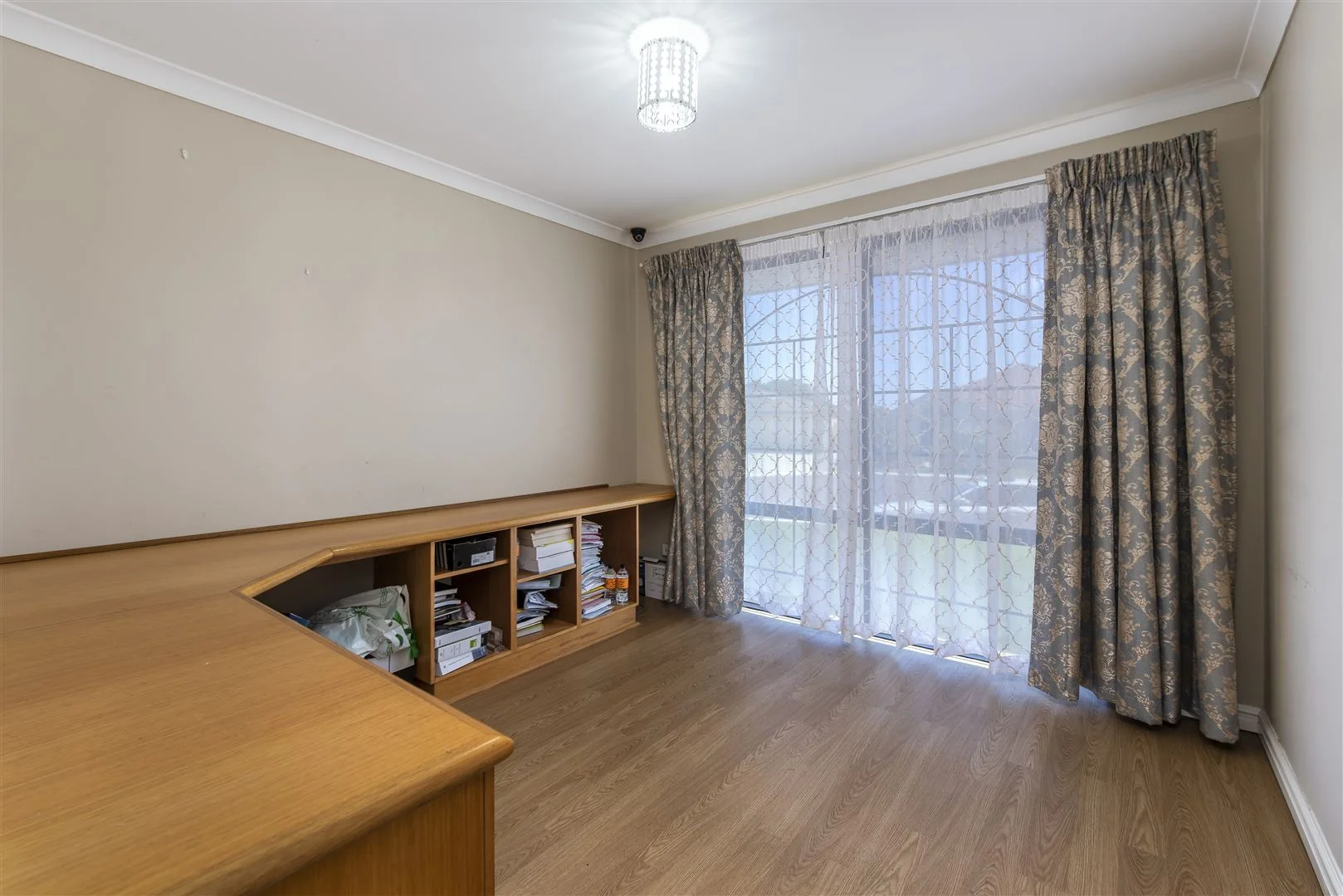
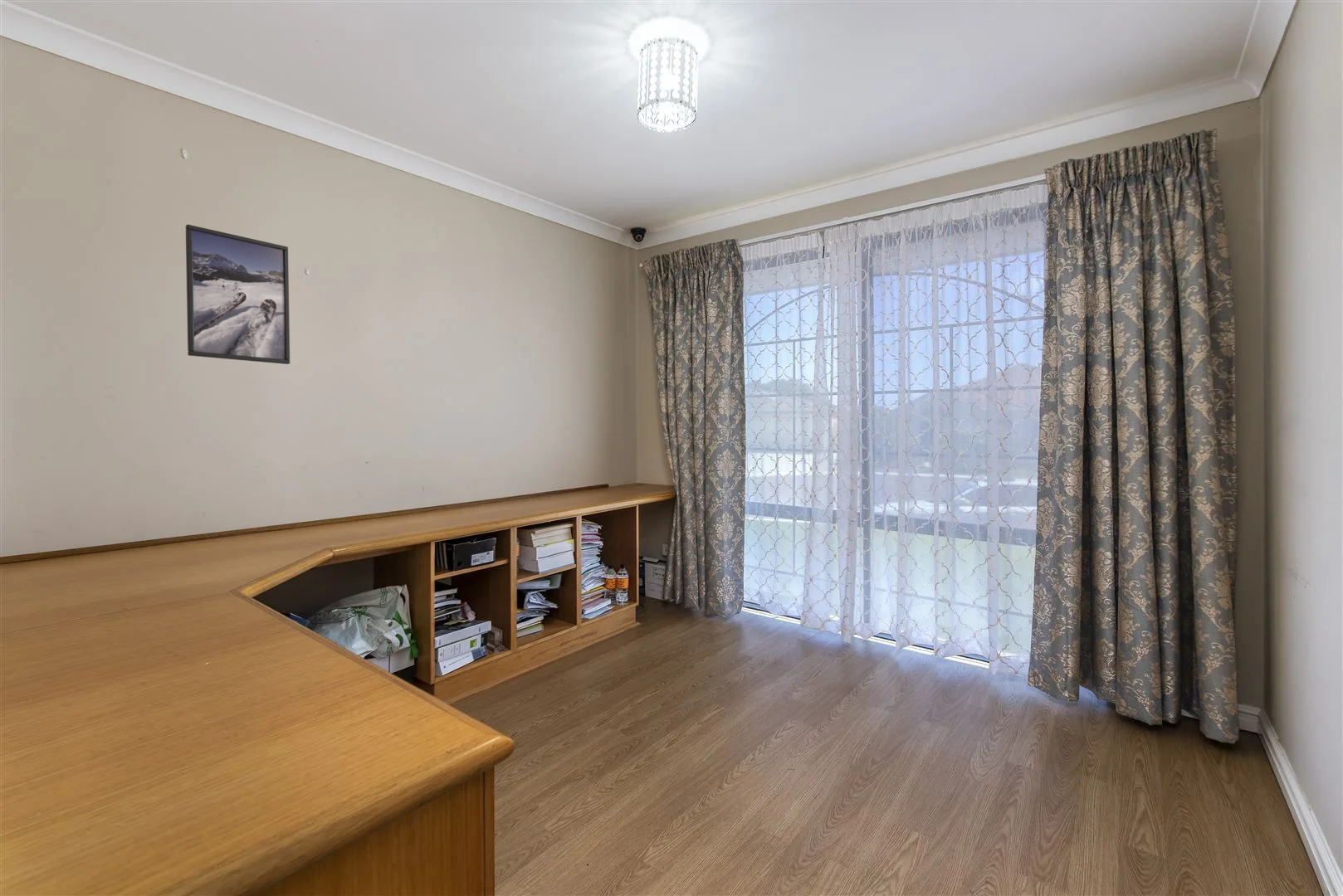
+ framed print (240, 298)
